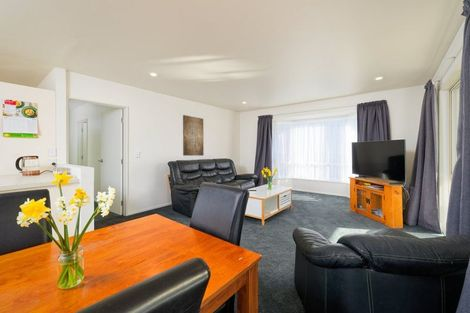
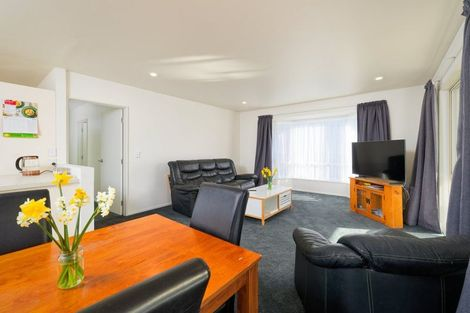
- wall art (193, 136)
